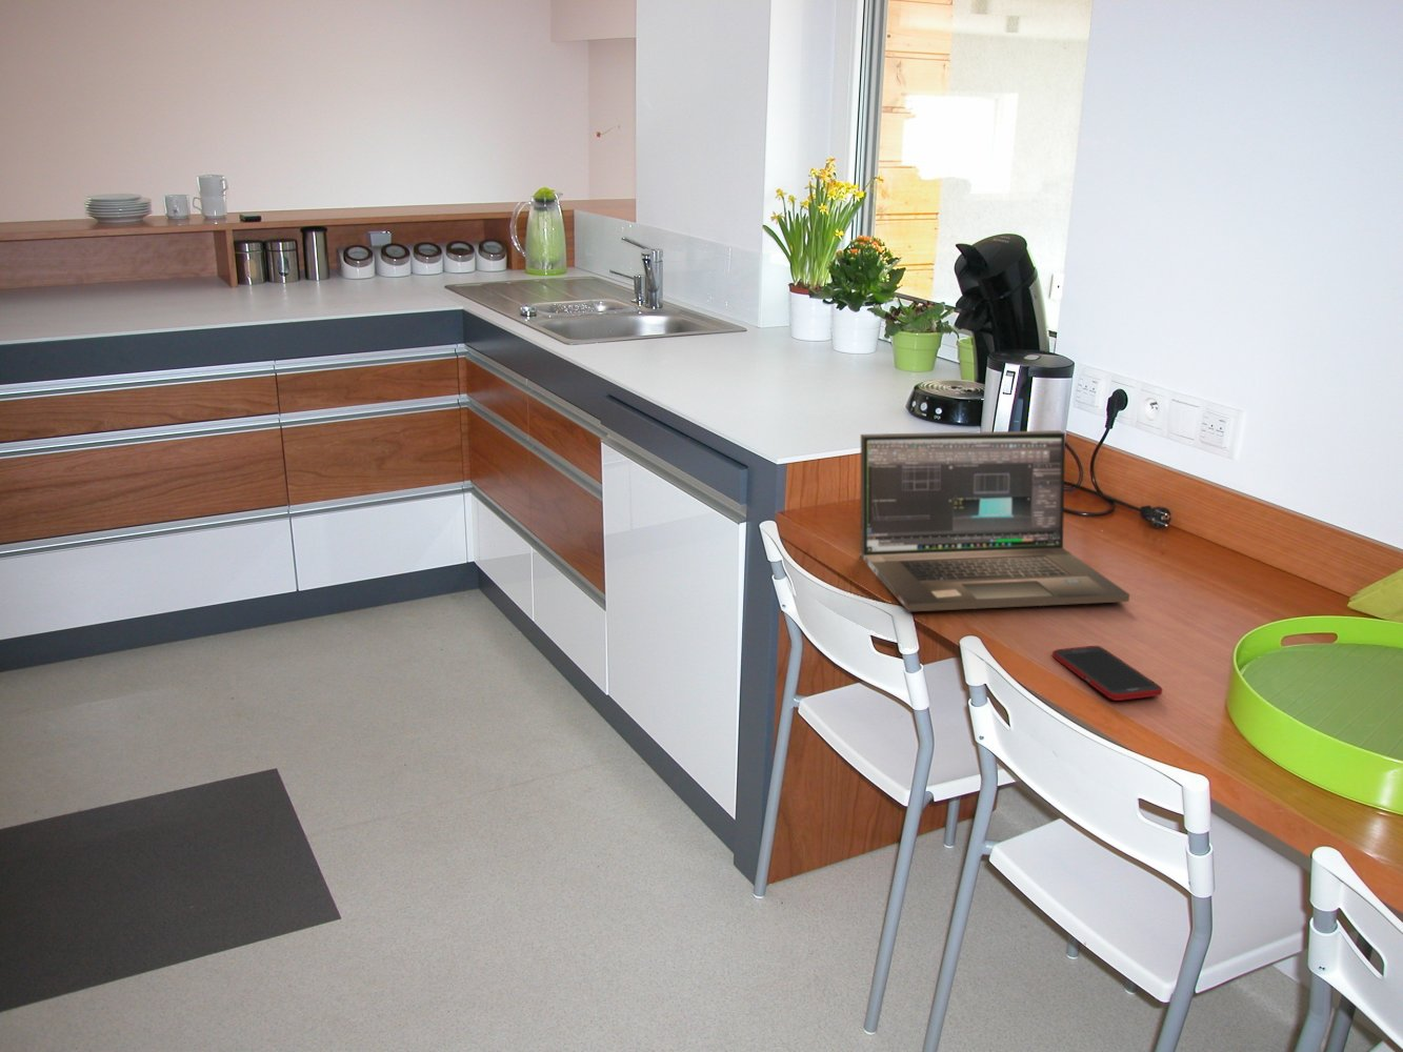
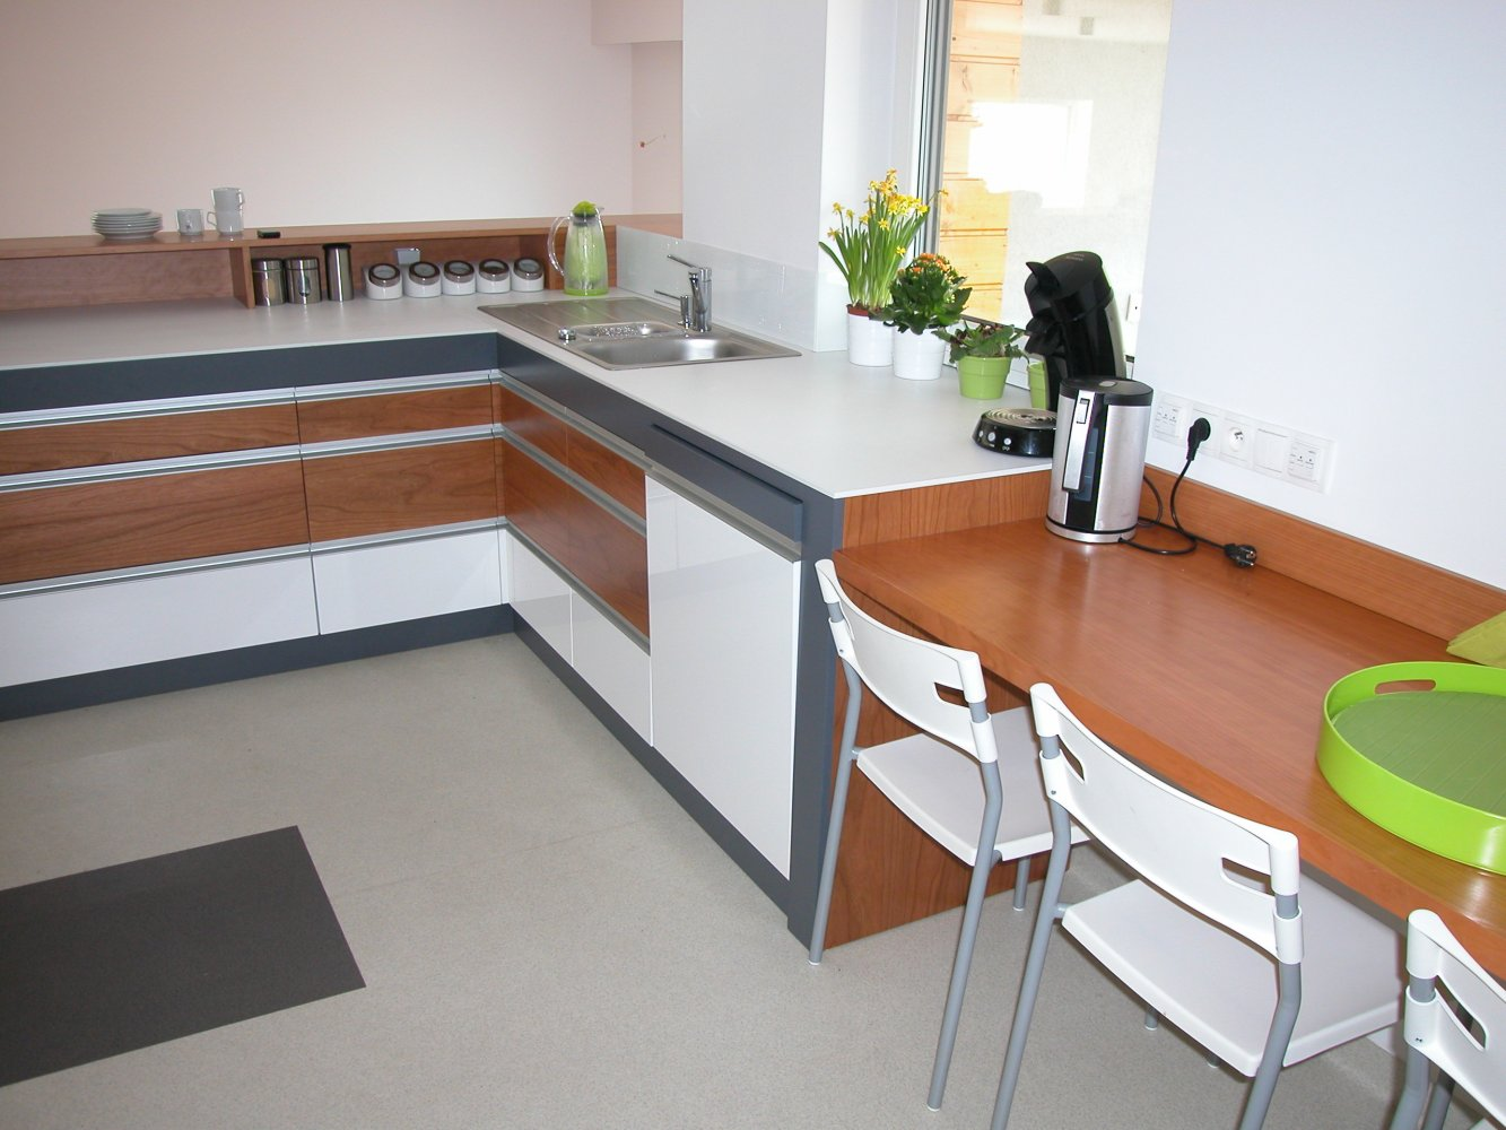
- laptop (990, 515)
- cell phone (1106, 671)
